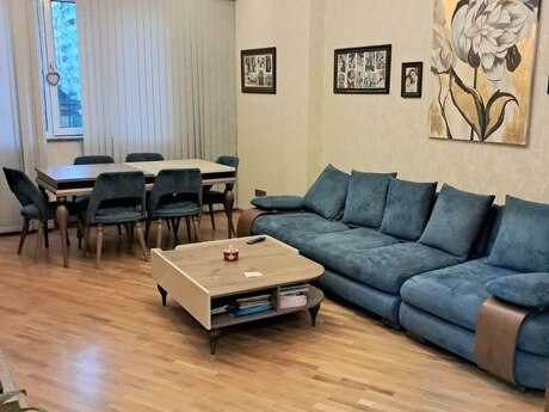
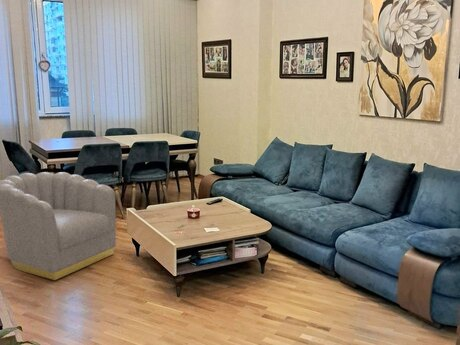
+ armchair (51, 218)
